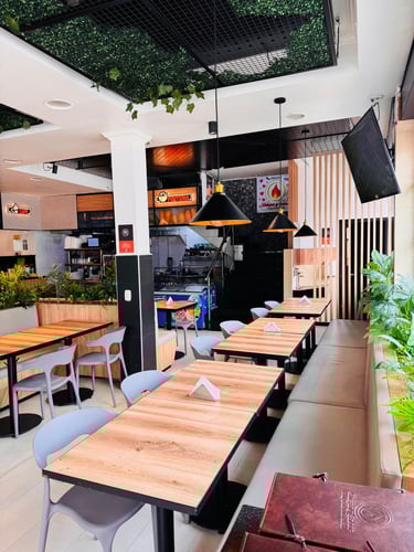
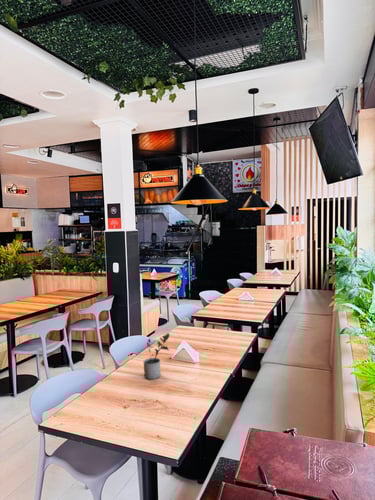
+ potted plant (155, 356)
